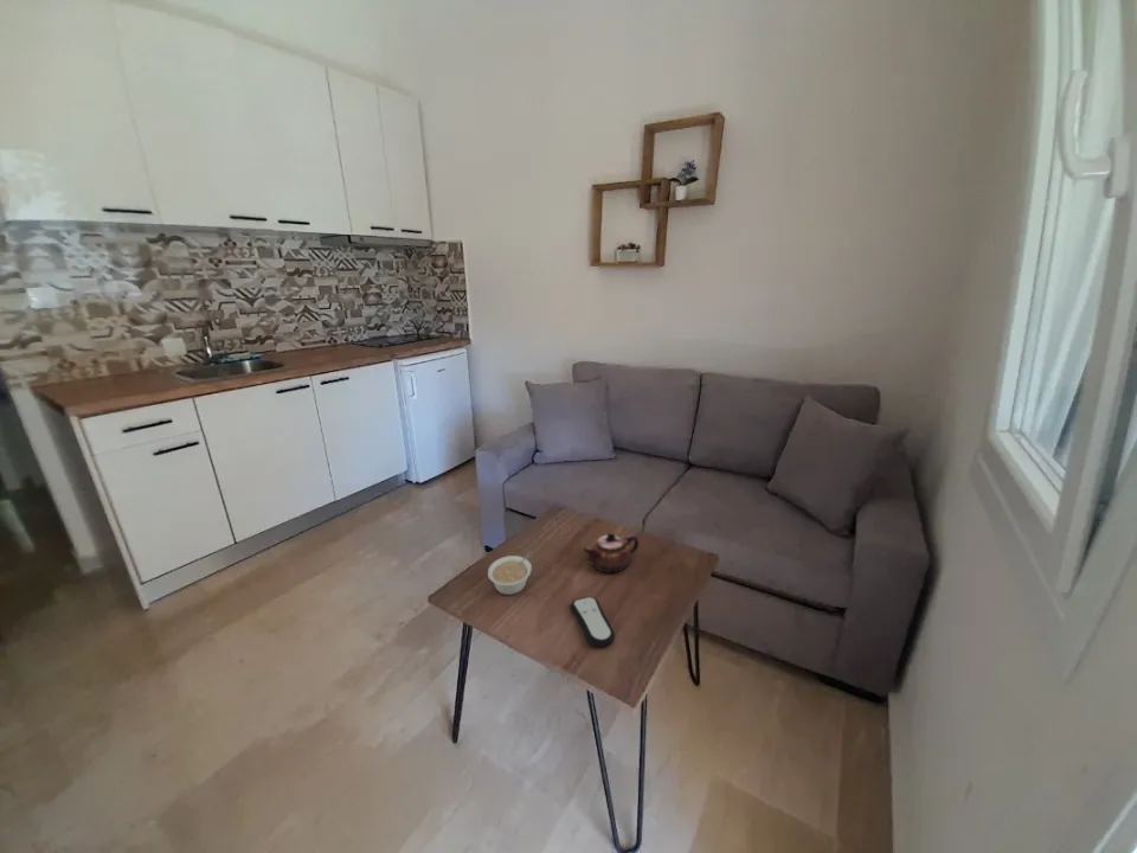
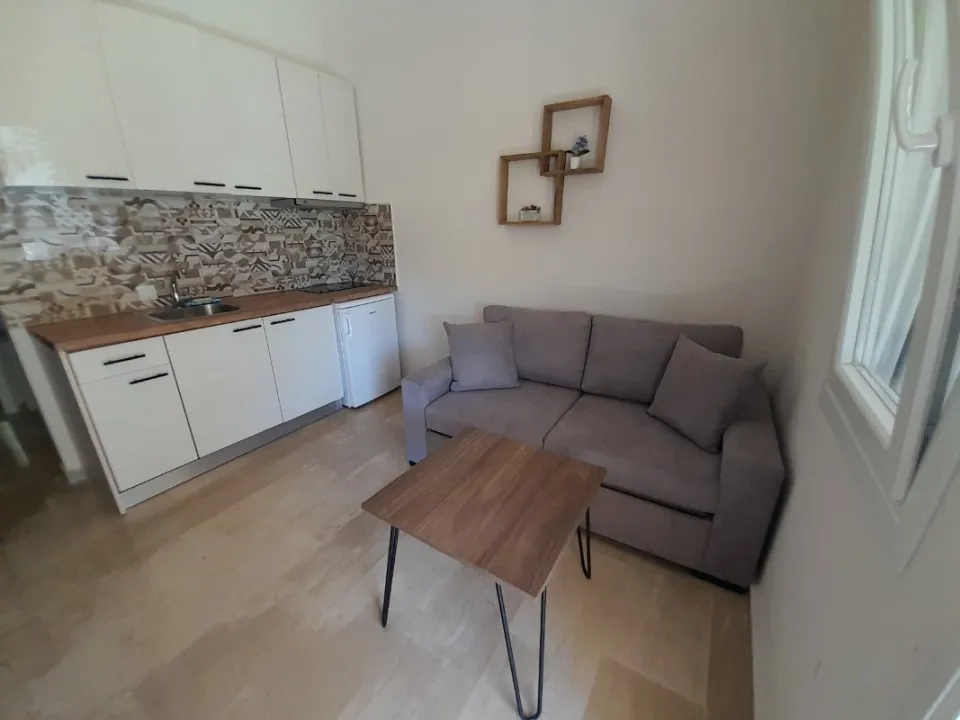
- legume (510, 573)
- teapot (611, 547)
- remote control (592, 620)
